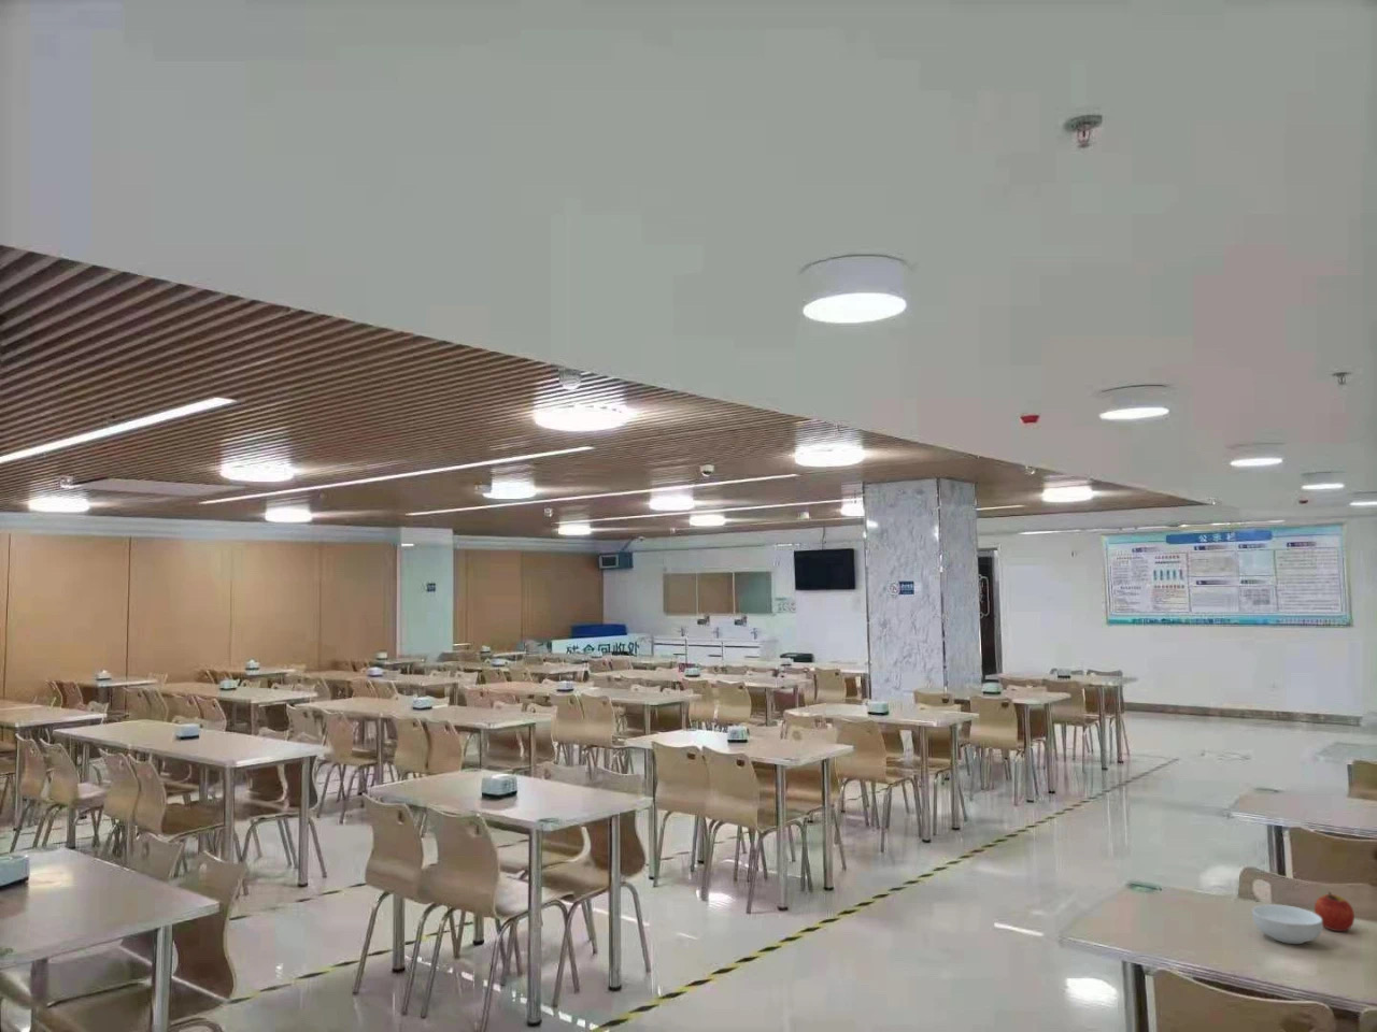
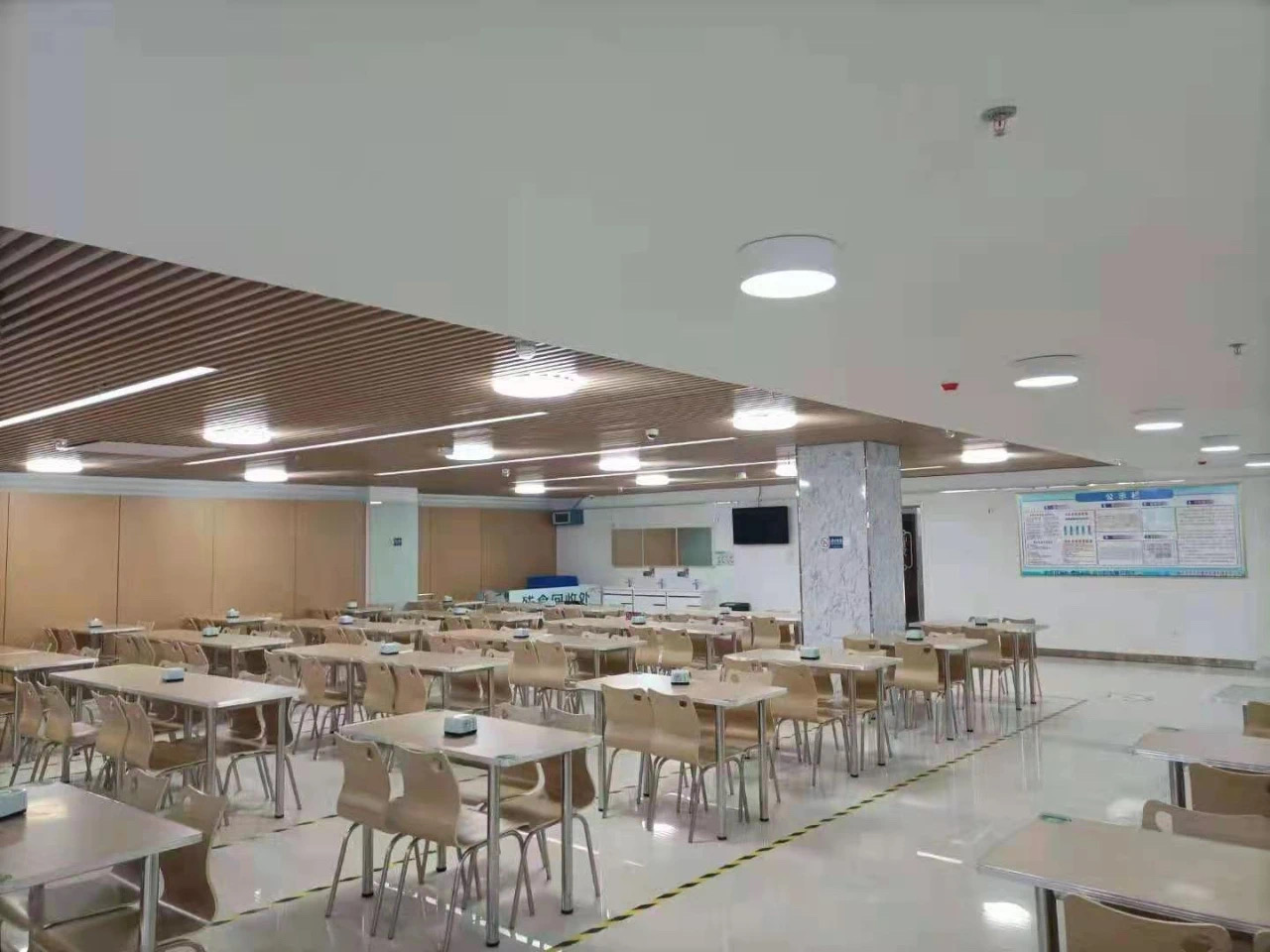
- apple (1334, 911)
- cereal bowl (1287, 926)
